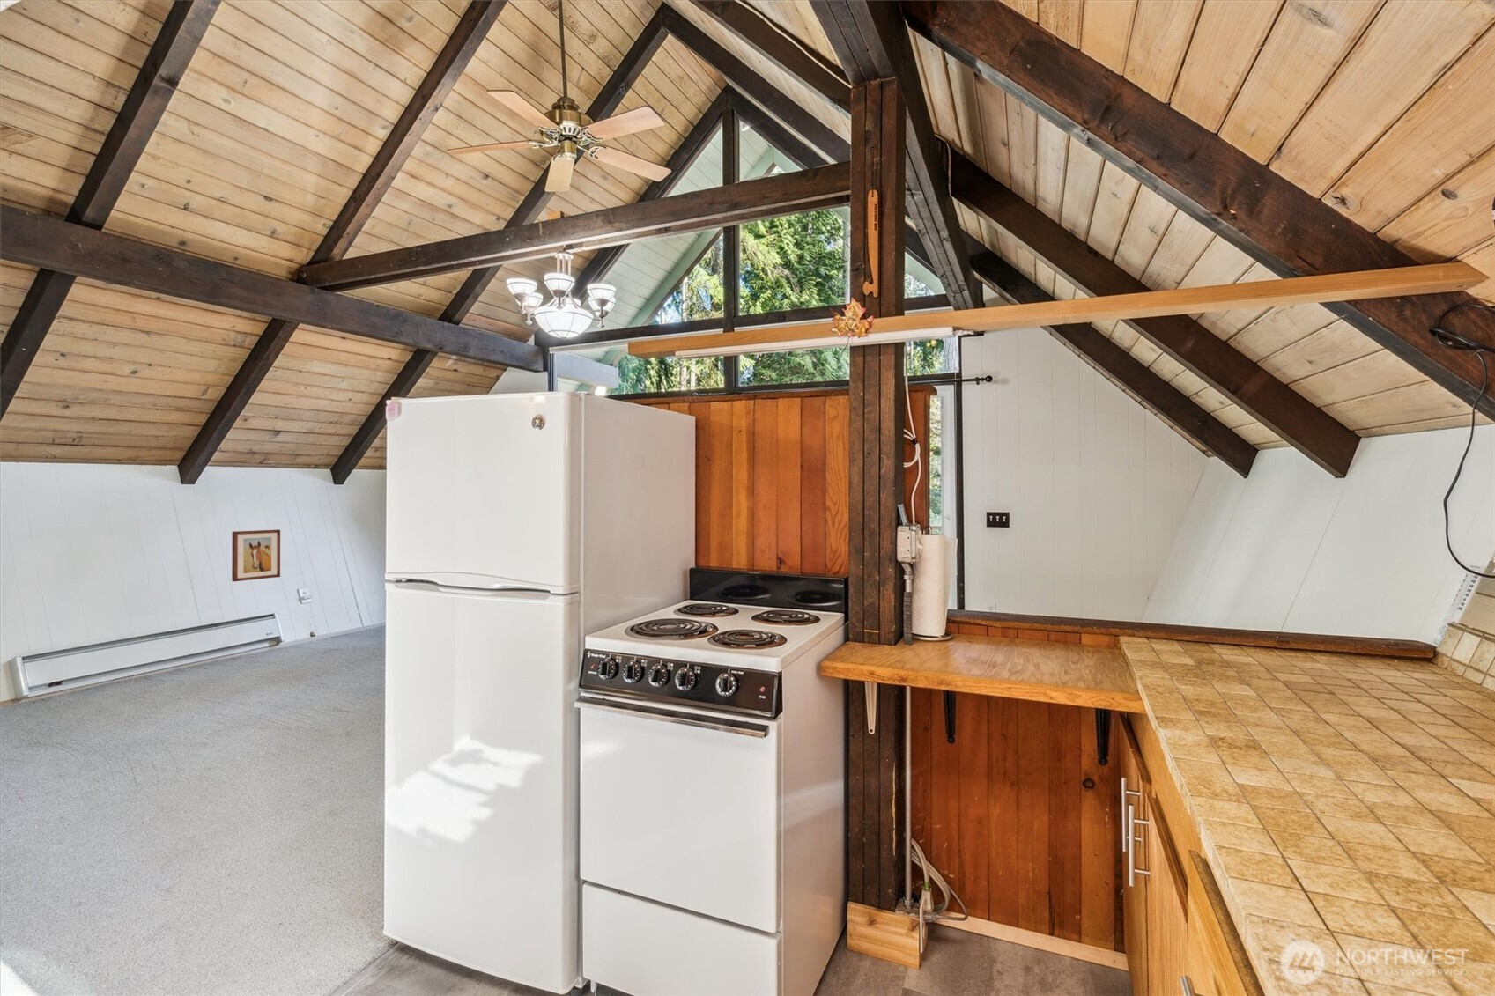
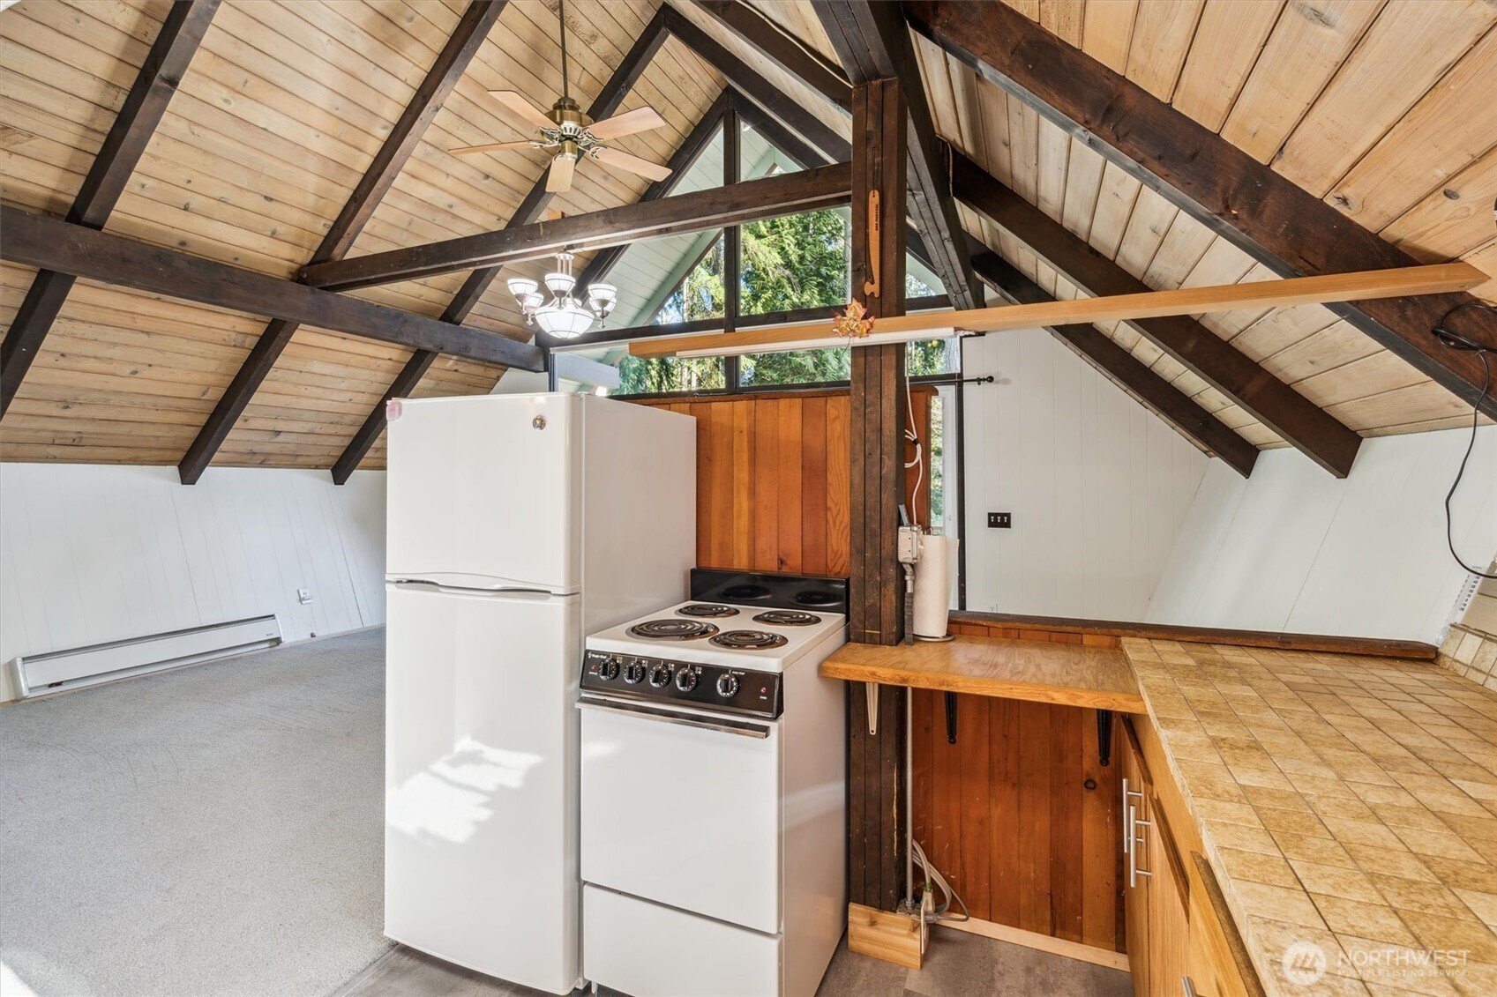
- wall art (257, 555)
